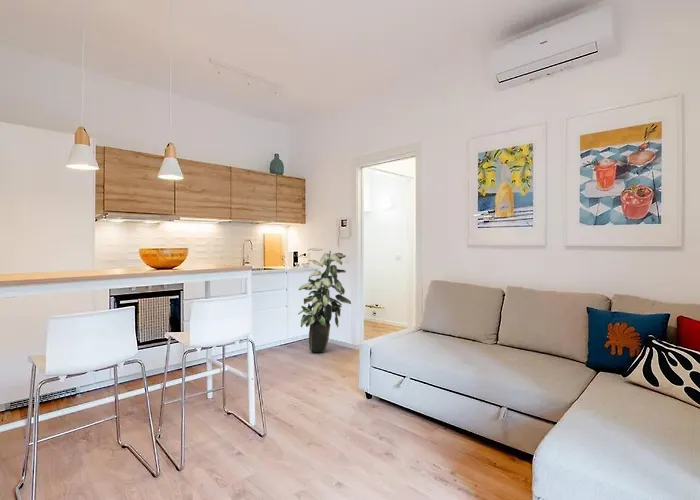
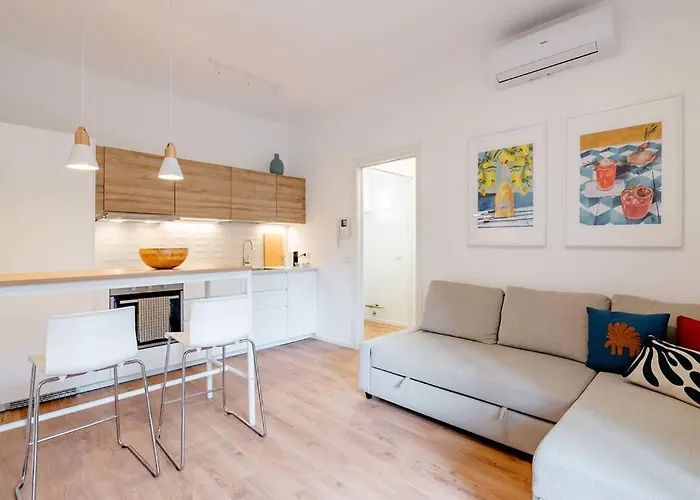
- indoor plant (321, 299)
